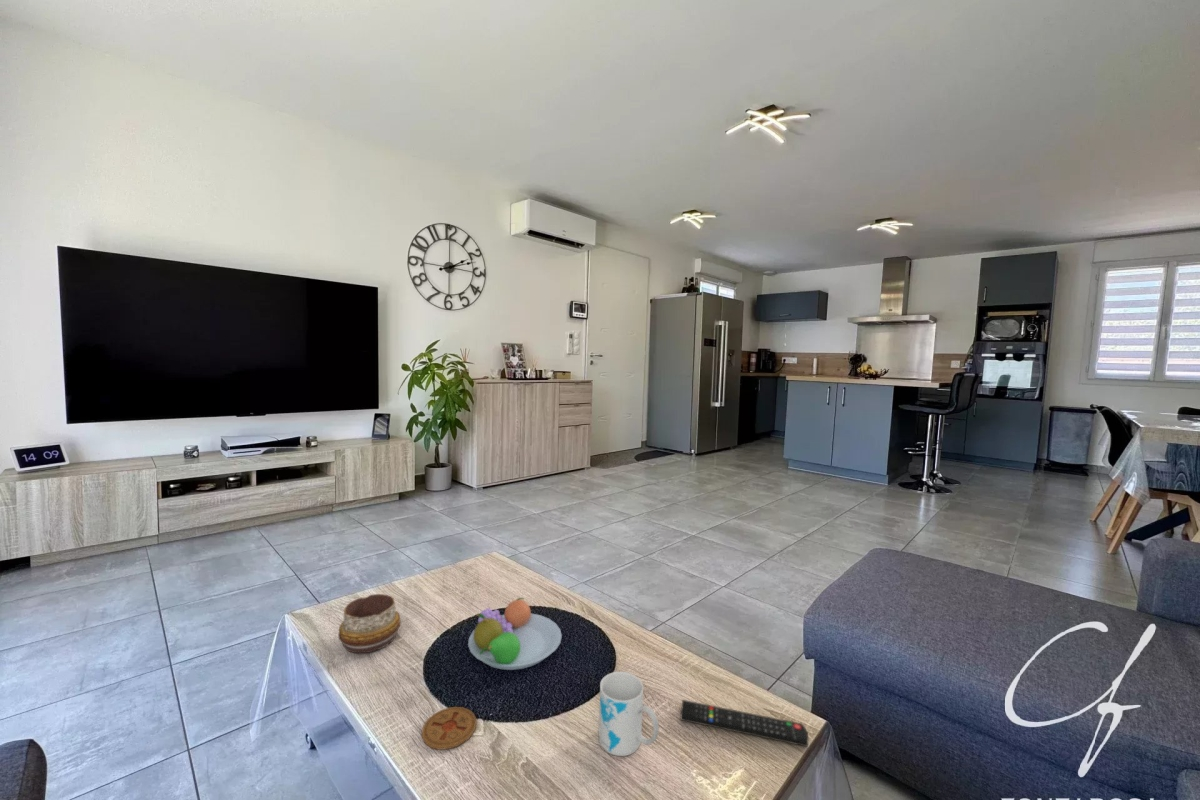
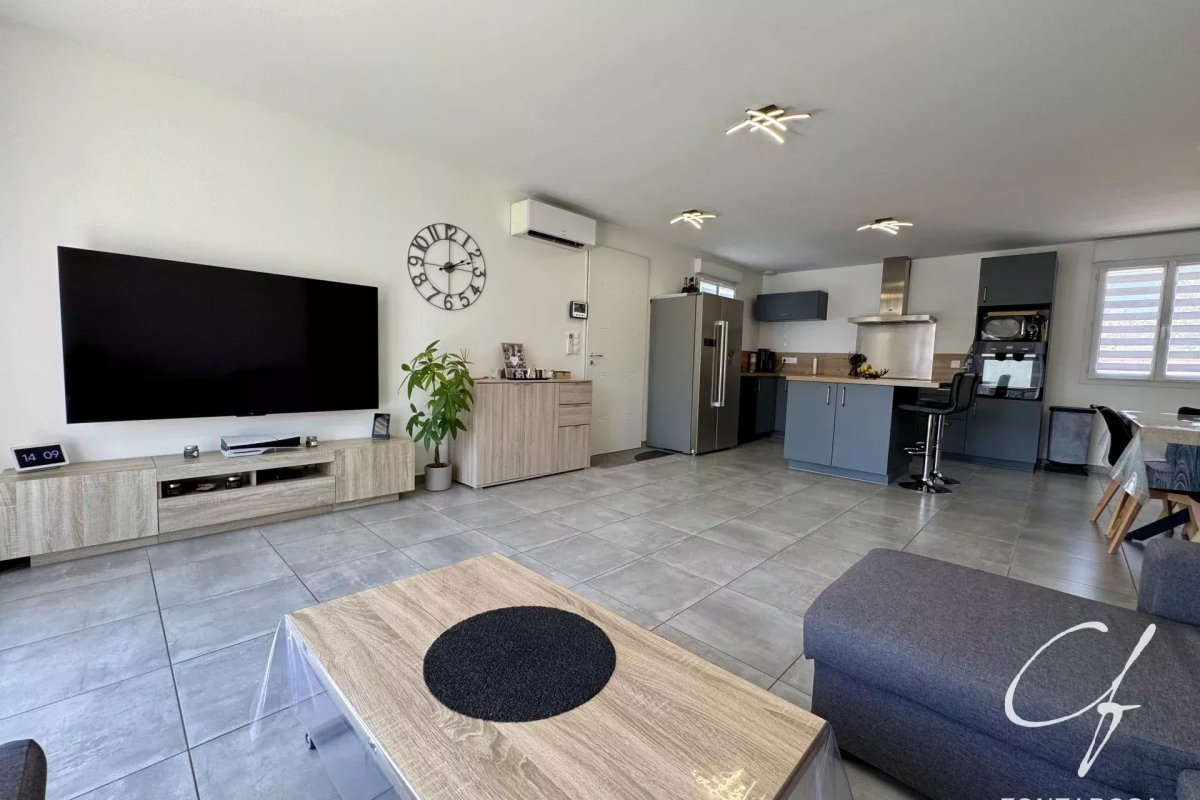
- coaster (449, 727)
- decorative bowl (370, 623)
- remote control (742, 723)
- fruit bowl (512, 630)
- mug (629, 717)
